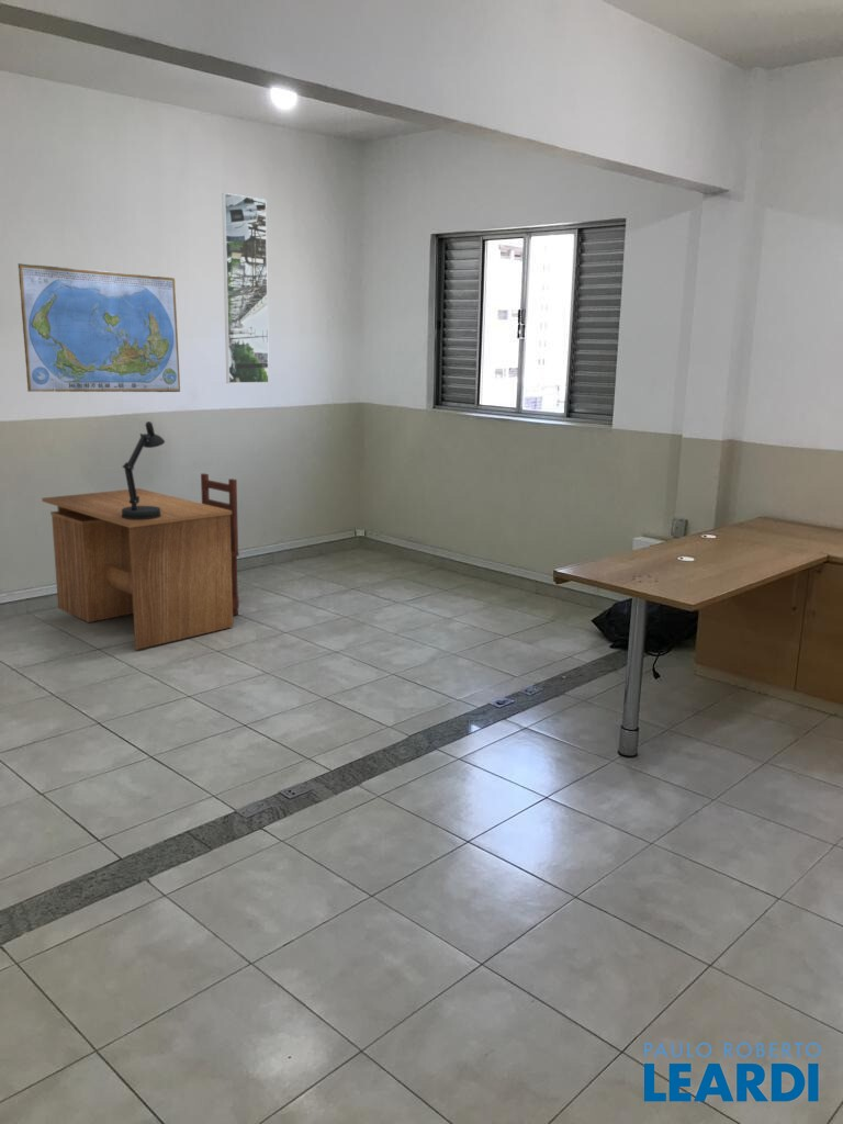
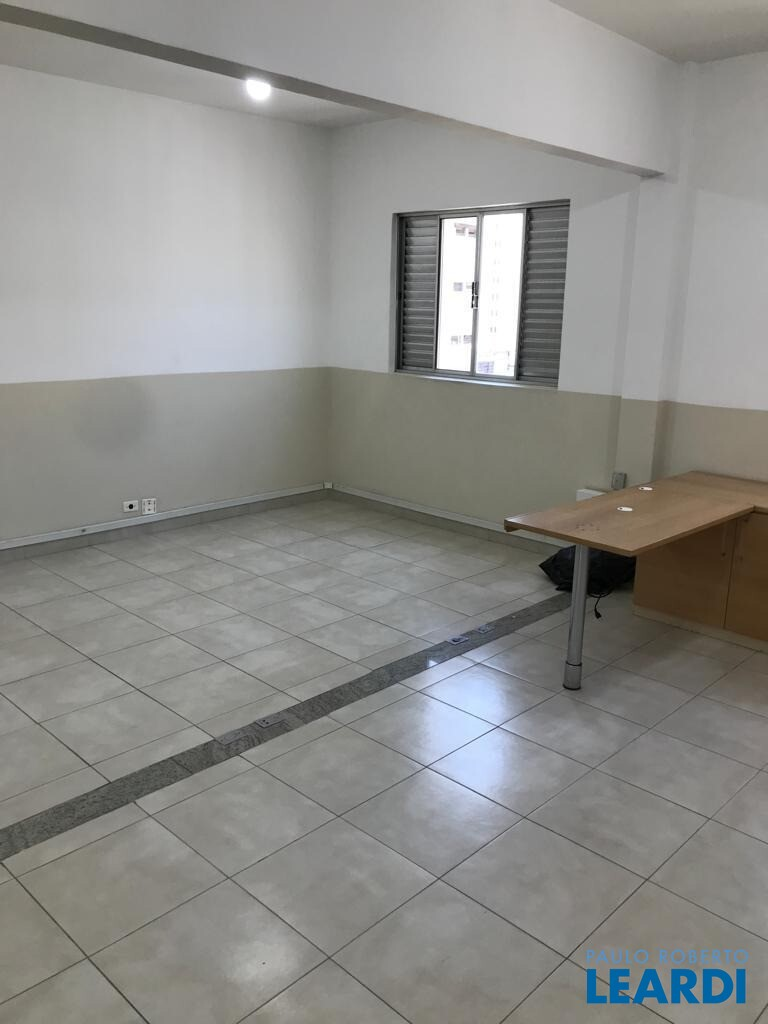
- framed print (246, 292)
- desk (148, 518)
- world map (105, 331)
